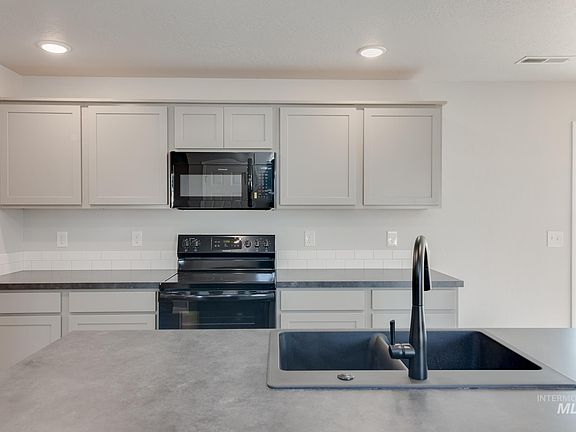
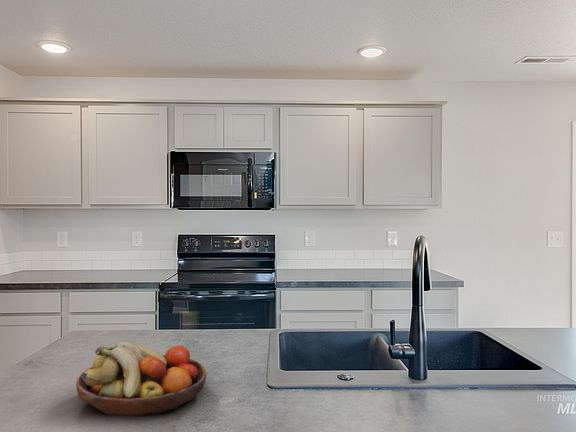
+ fruit bowl (143, 369)
